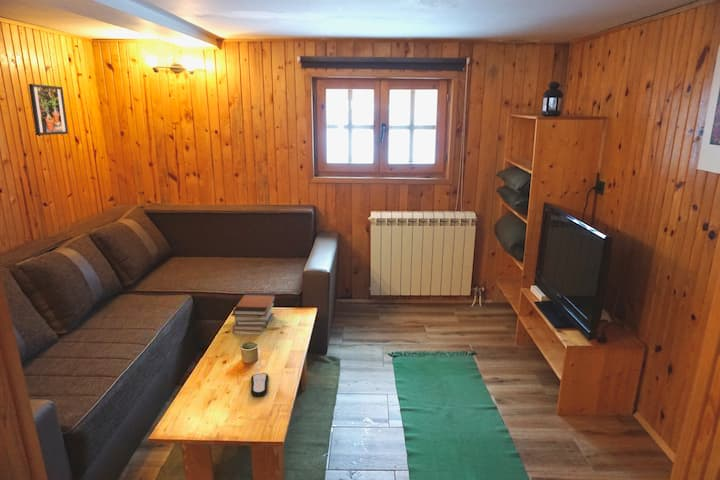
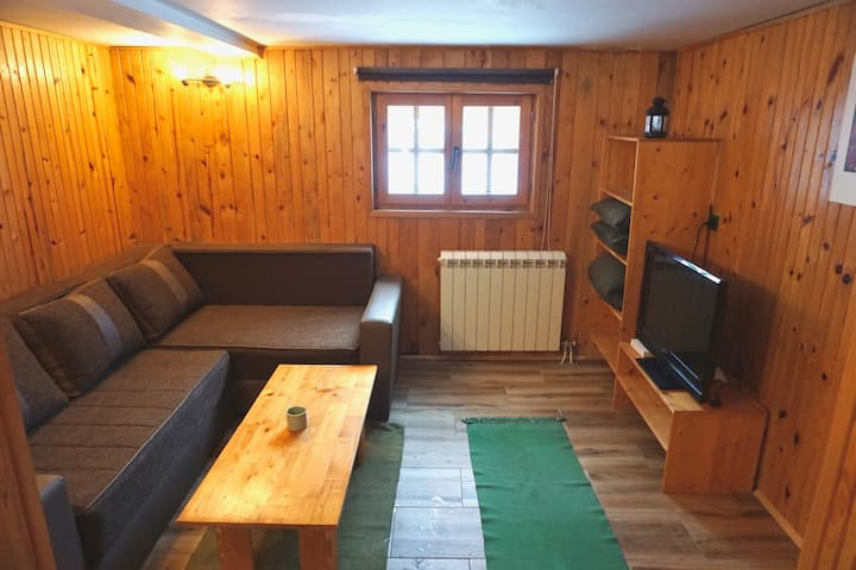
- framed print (49, 110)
- book stack (254, 313)
- remote control (259, 384)
